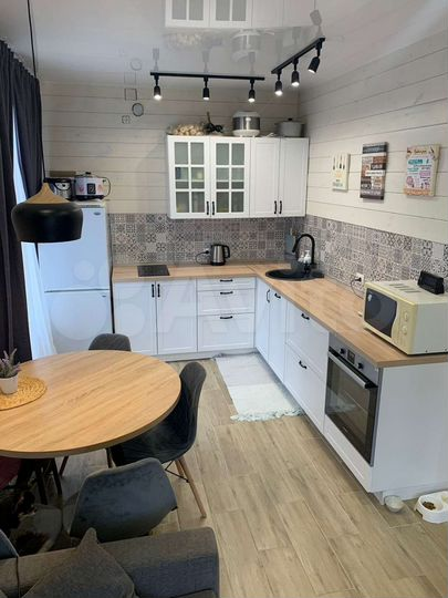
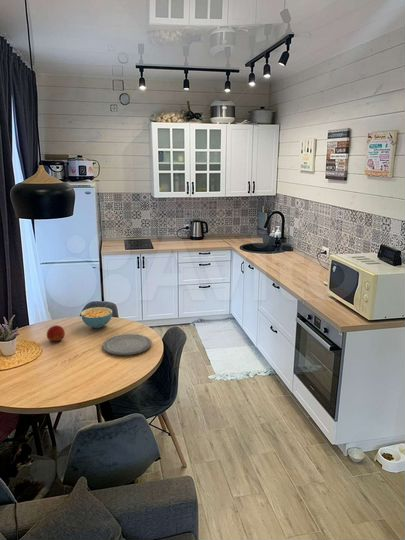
+ plate (127, 344)
+ fruit (55, 332)
+ cereal bowl (97, 319)
